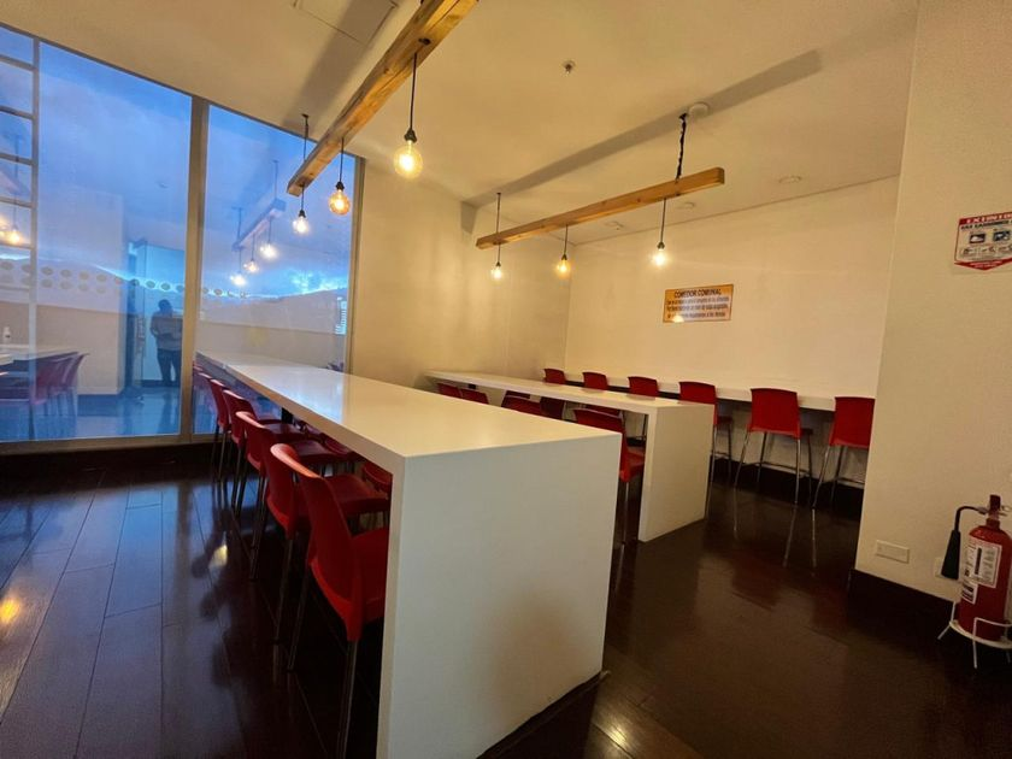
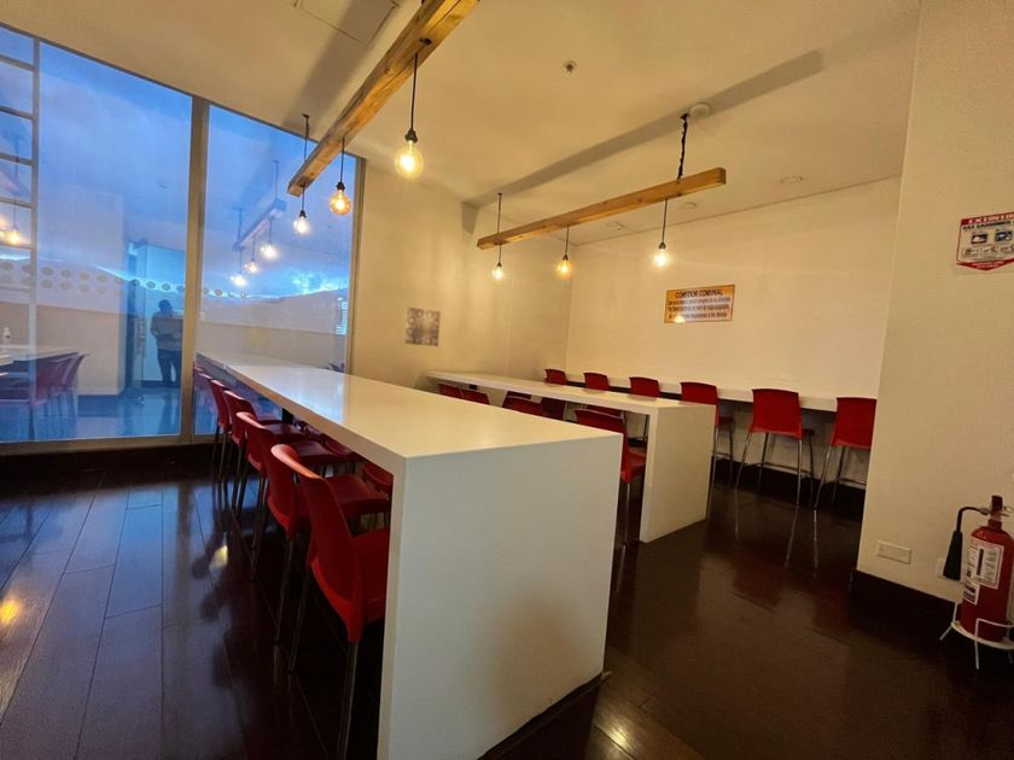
+ wall art (422, 327)
